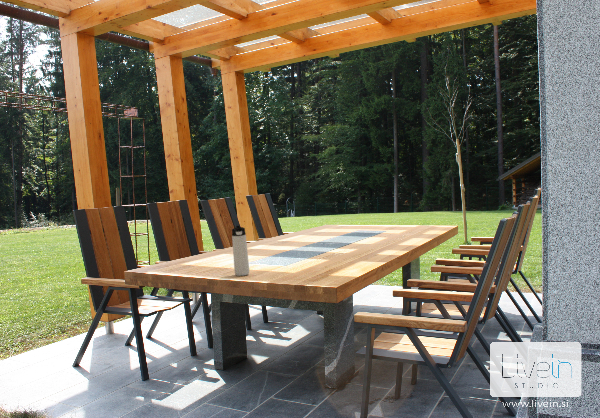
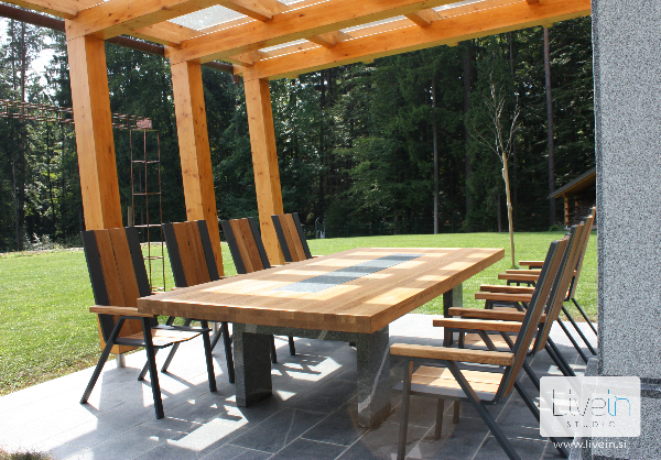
- thermos bottle (240, 250)
